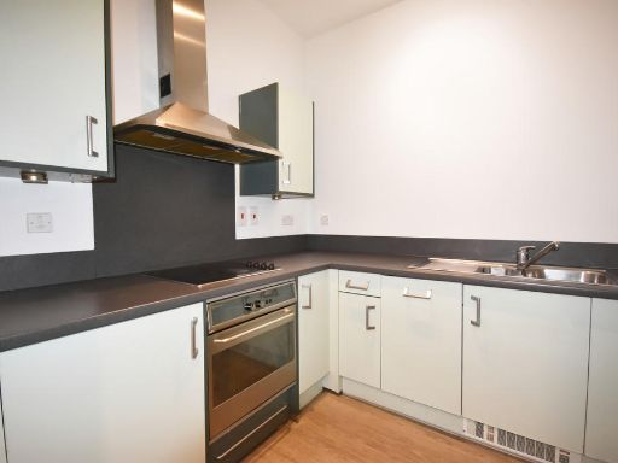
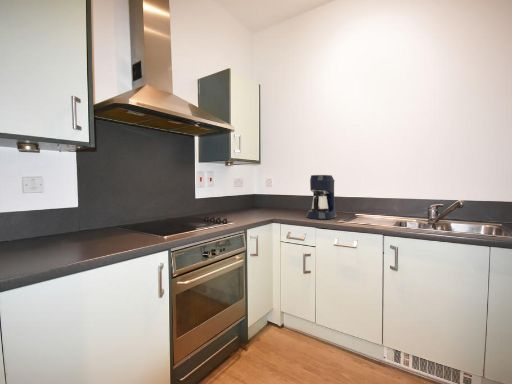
+ coffee maker (321, 196)
